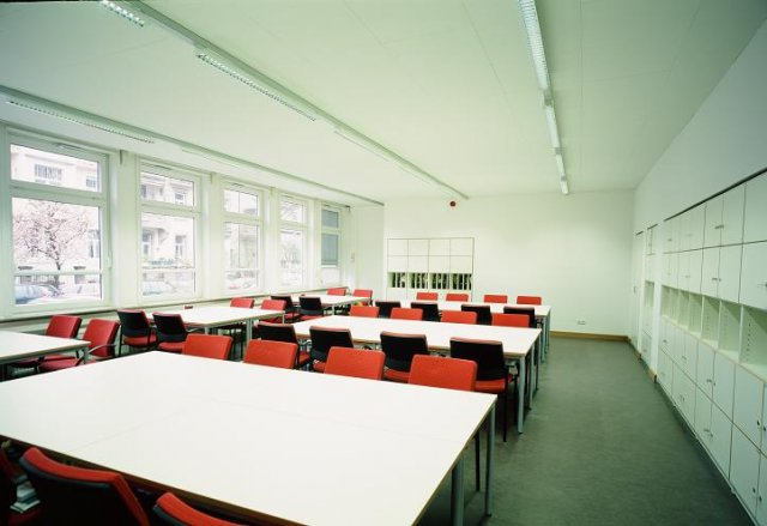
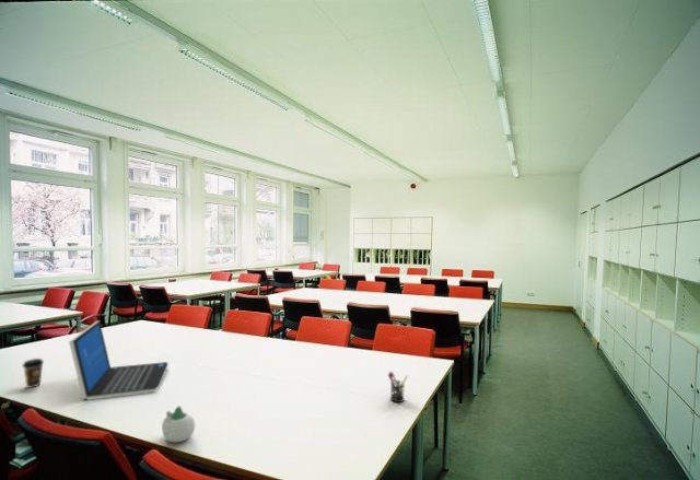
+ succulent planter (177, 421)
+ coffee cup (33, 373)
+ pen holder (396, 386)
+ laptop (127, 365)
